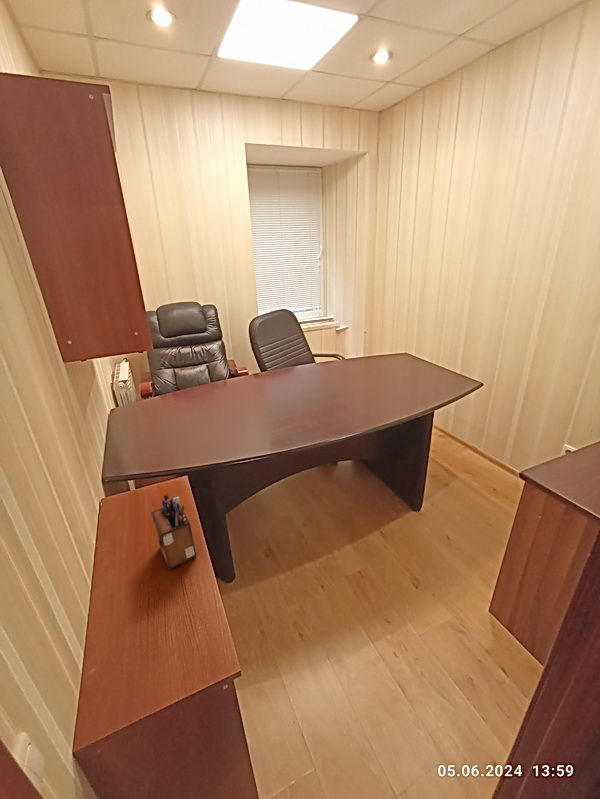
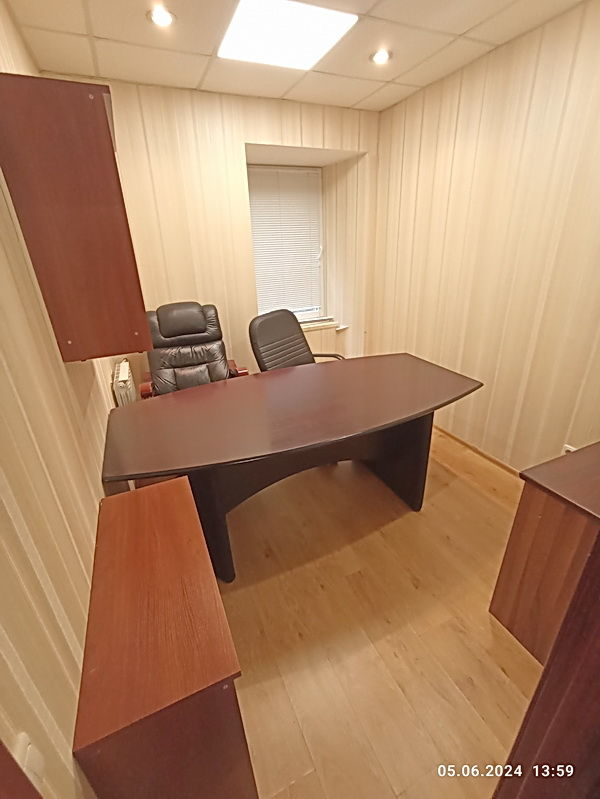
- desk organizer (172, 527)
